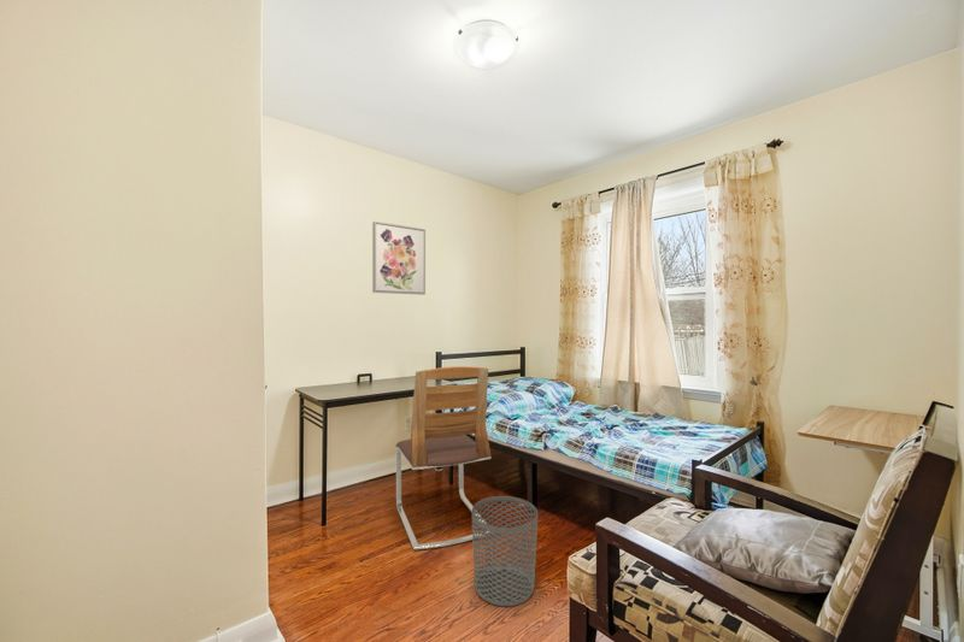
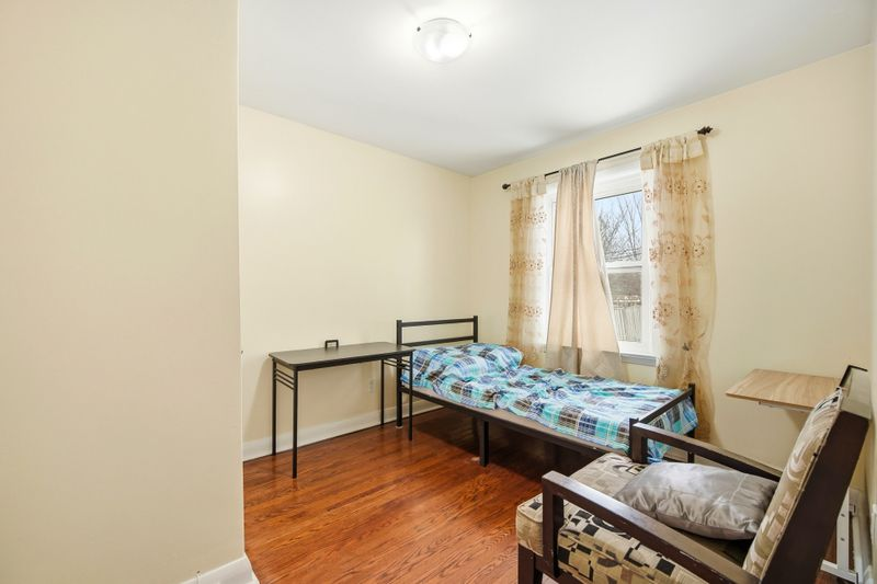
- wall art (399, 259)
- chair (441, 441)
- waste bin (504, 547)
